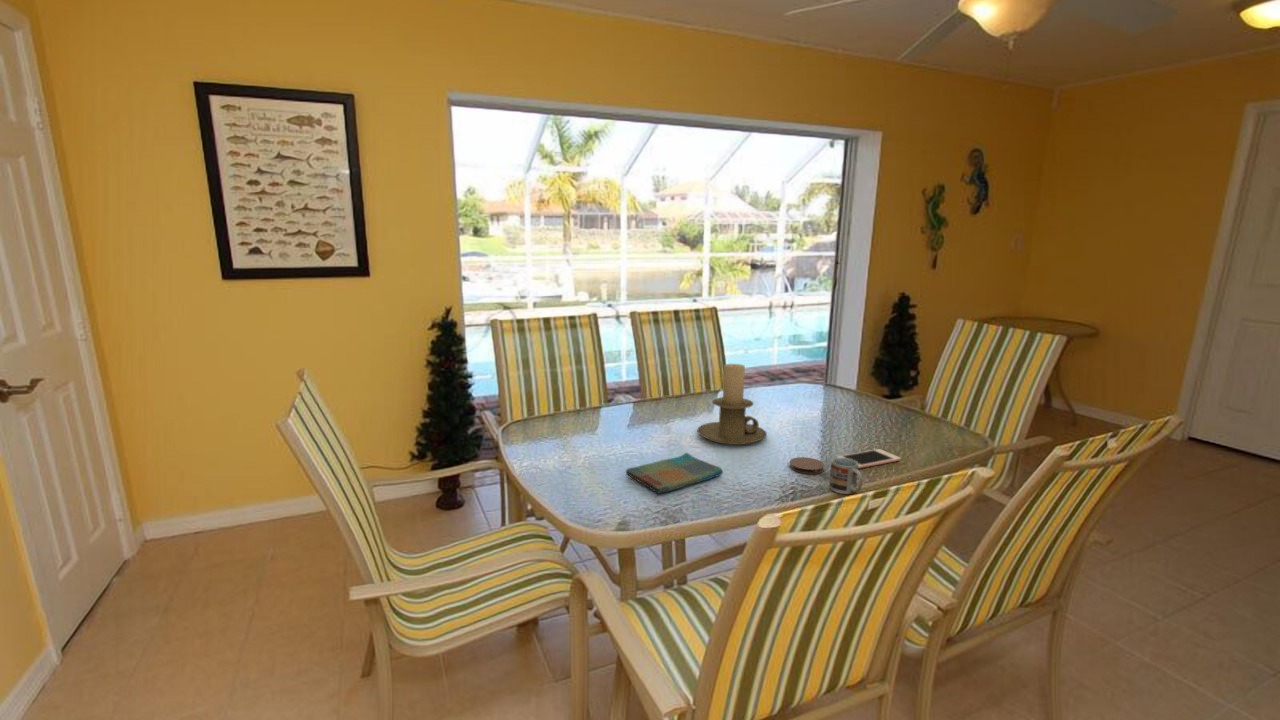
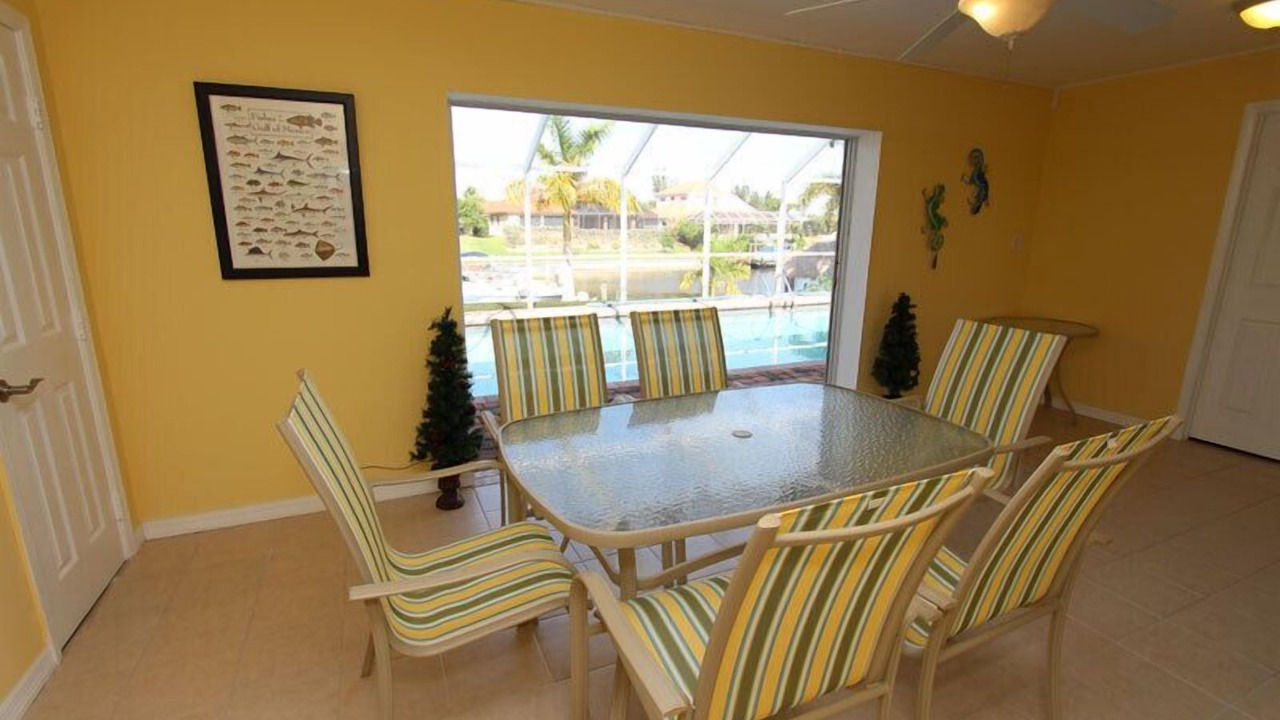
- cell phone (868, 458)
- candle holder (732, 400)
- coaster (806, 465)
- cup (847, 477)
- dish towel (674, 471)
